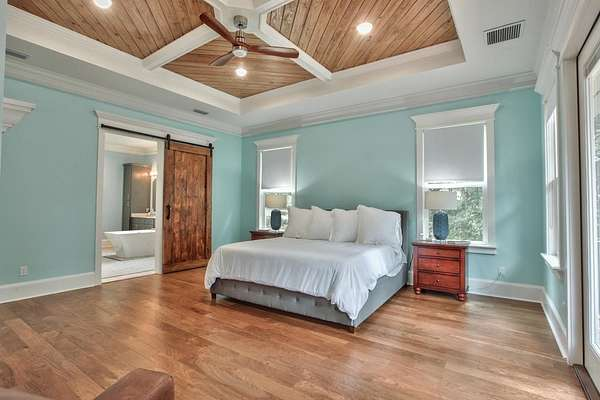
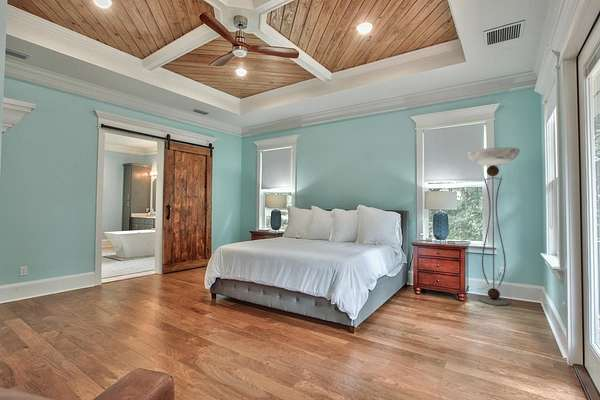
+ floor lamp (493, 226)
